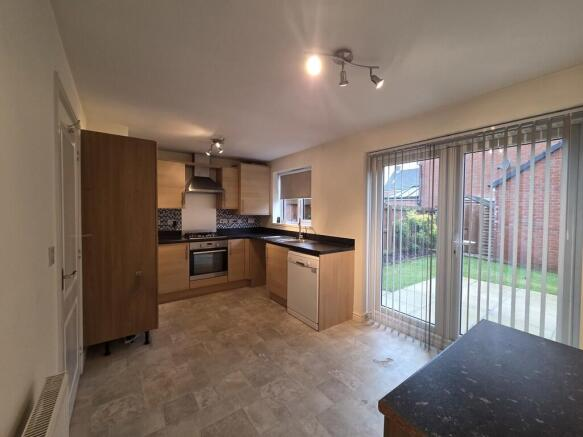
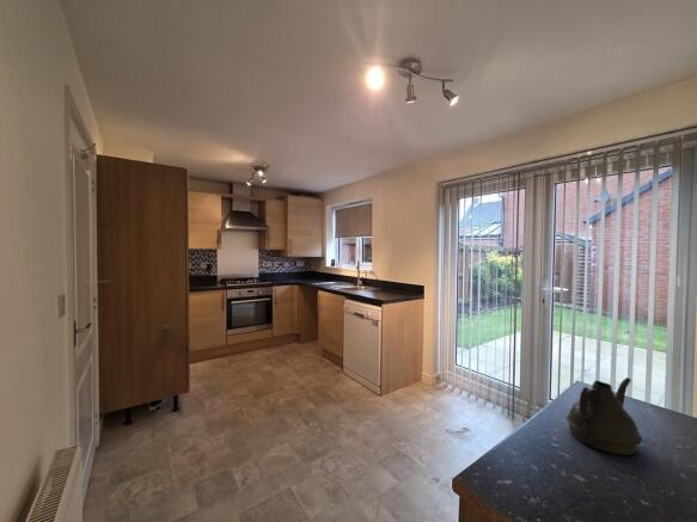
+ teapot (609, 409)
